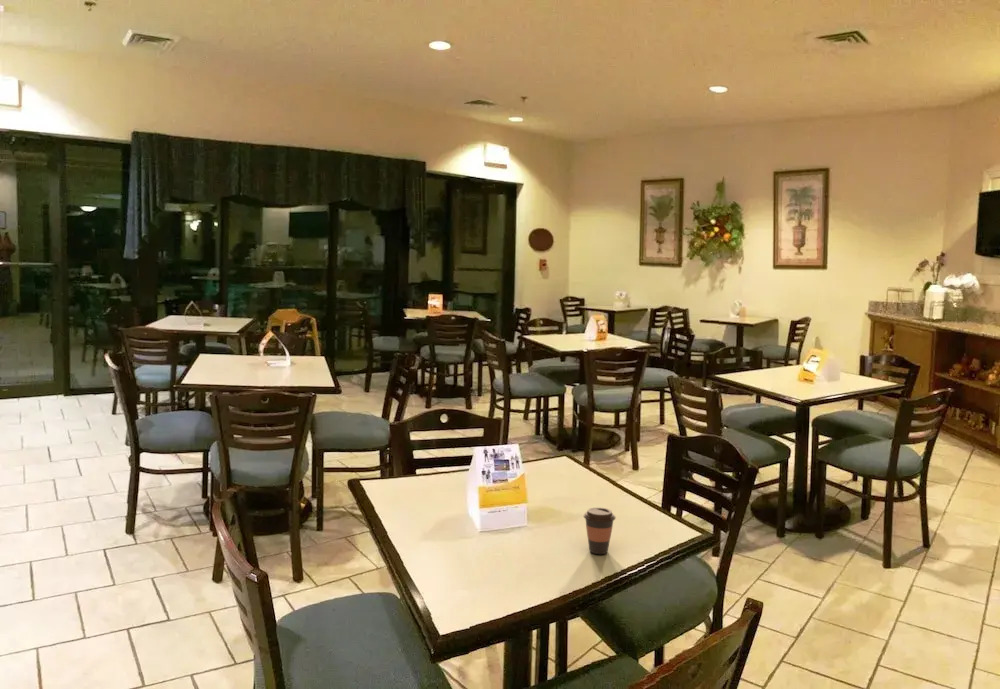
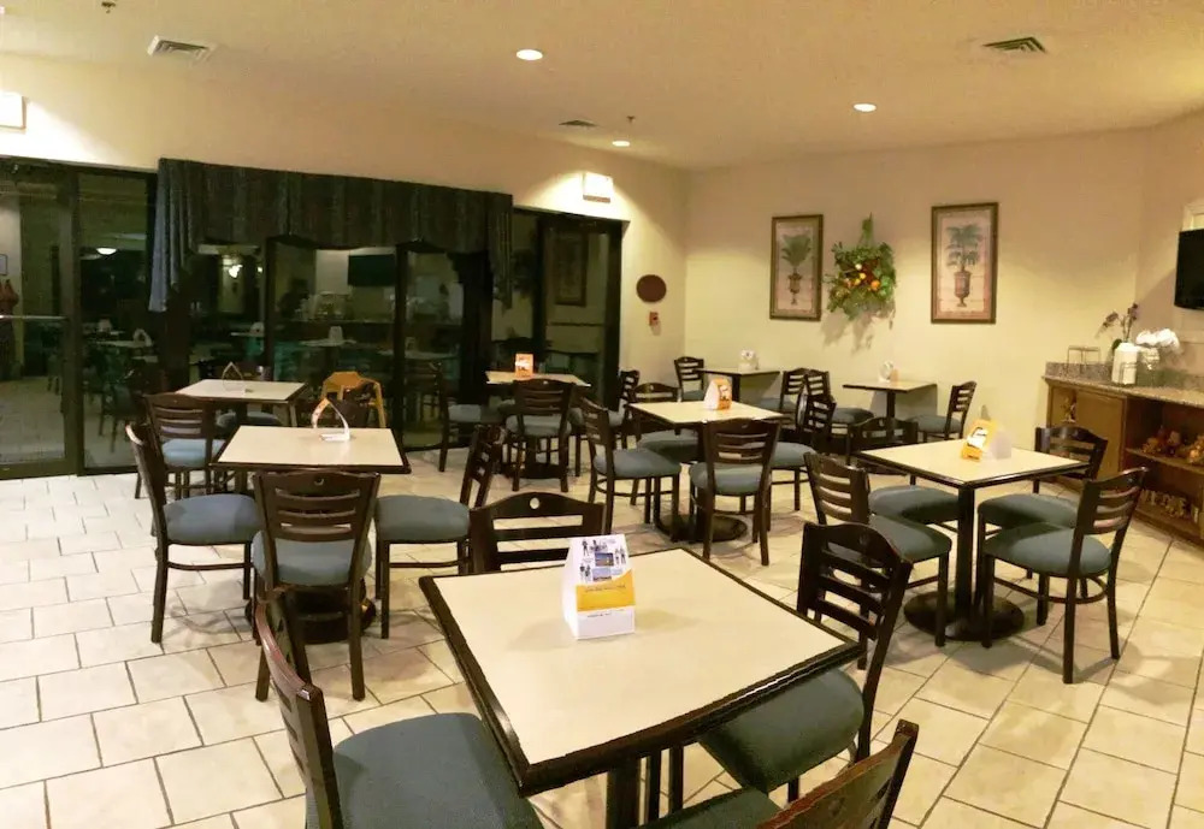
- coffee cup (599, 531)
